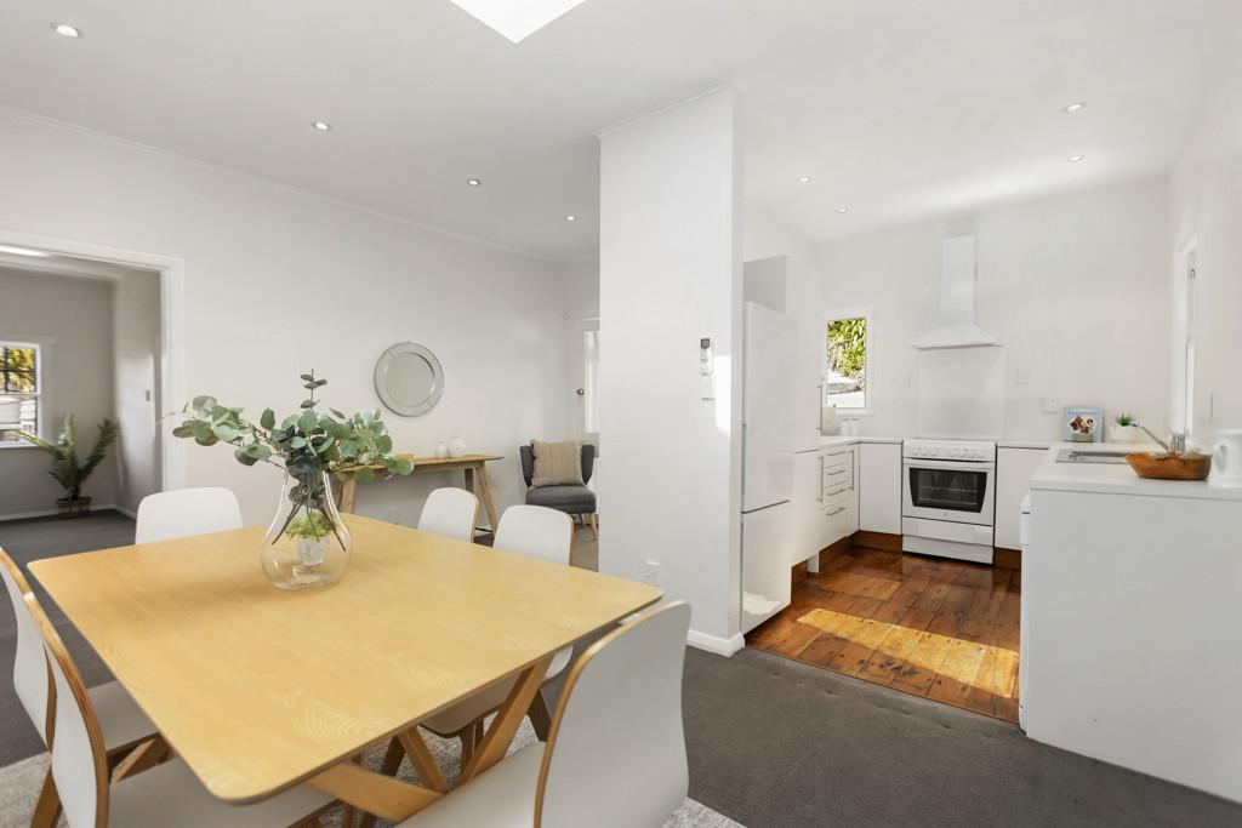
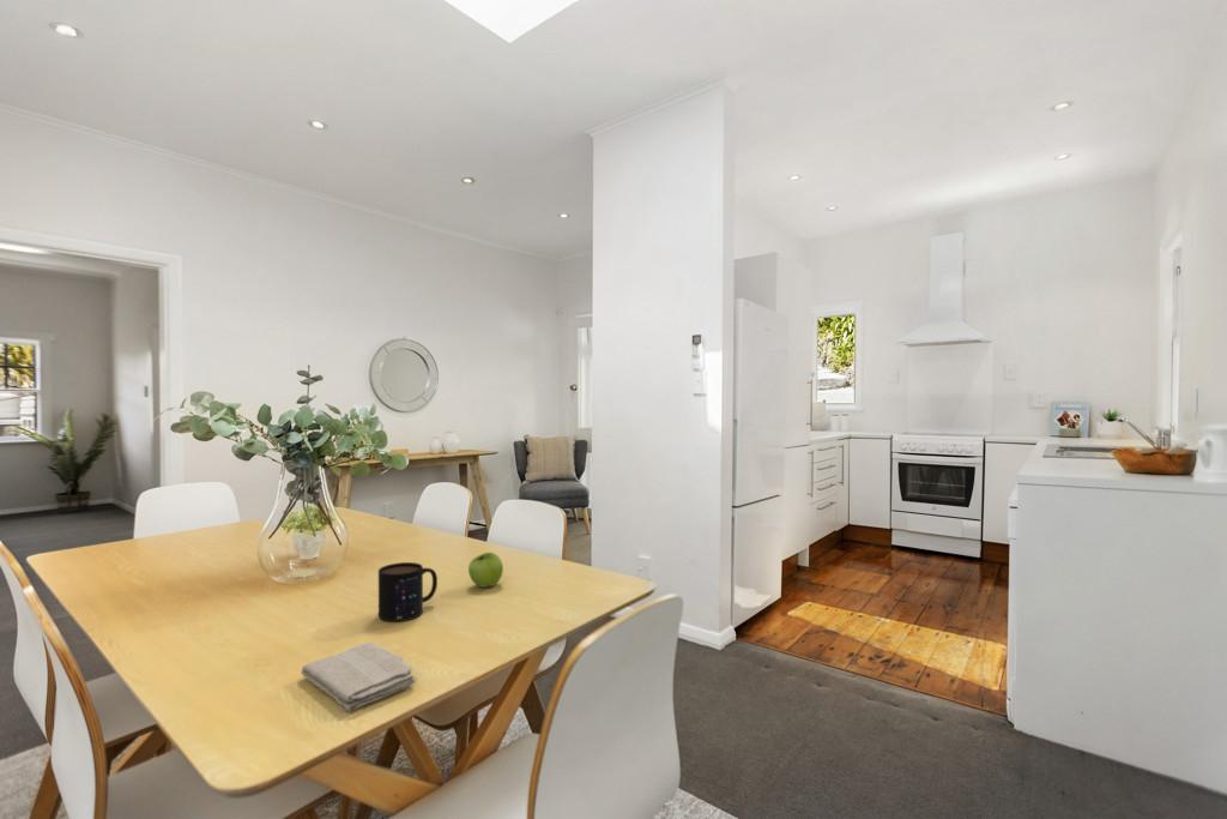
+ fruit (485, 570)
+ washcloth (358, 672)
+ mug (410, 588)
